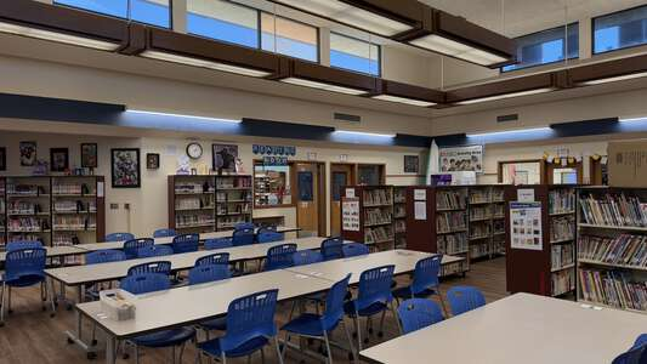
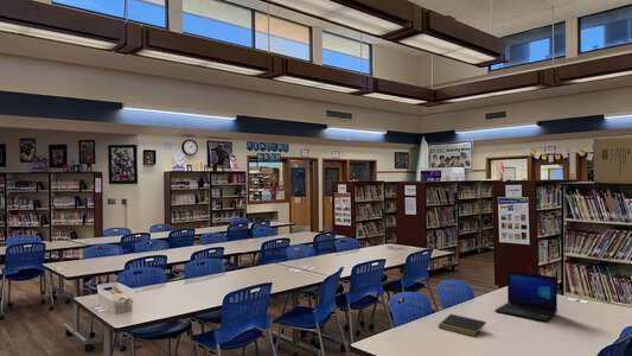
+ notepad (461, 324)
+ laptop (525, 294)
